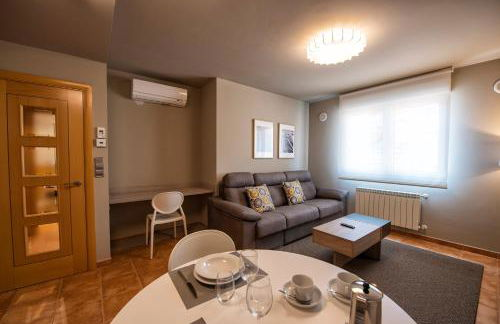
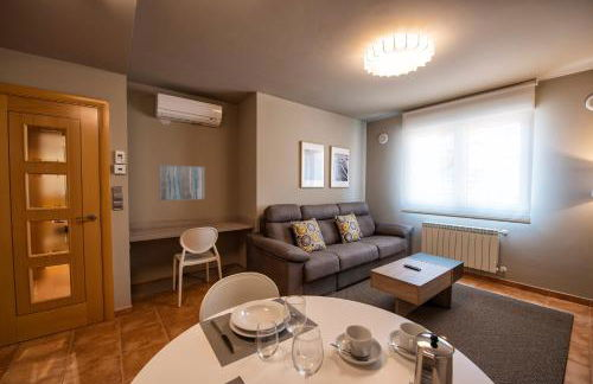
+ wall art (183, 183)
